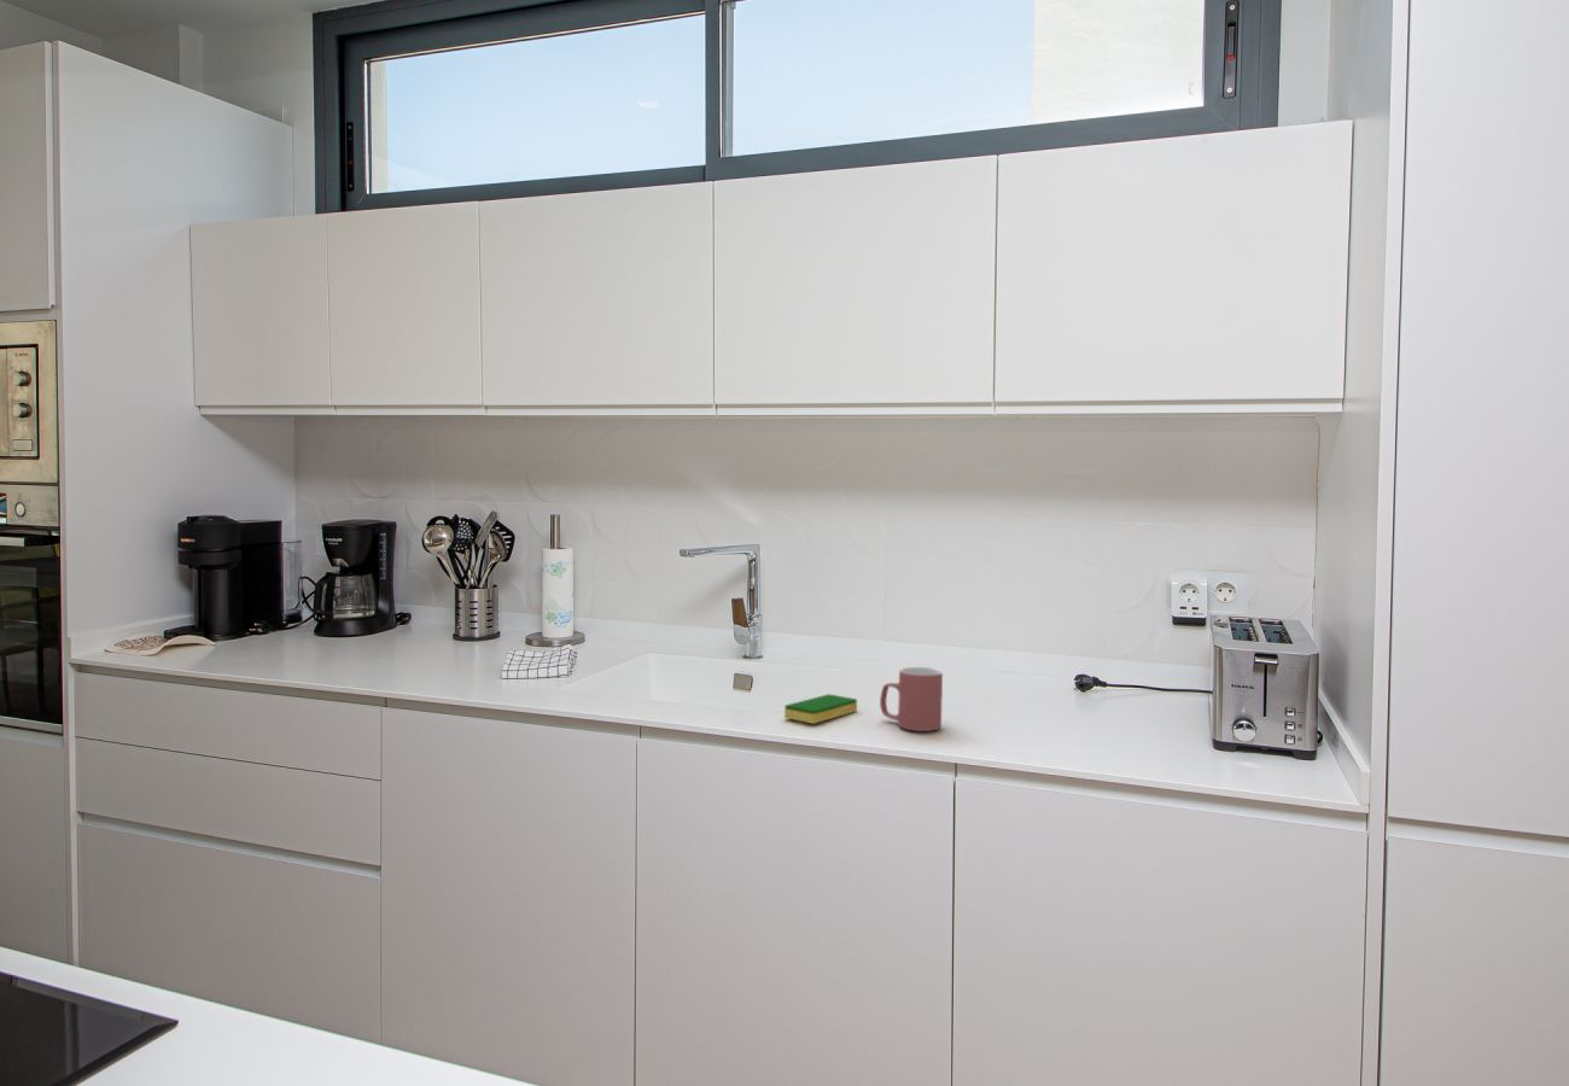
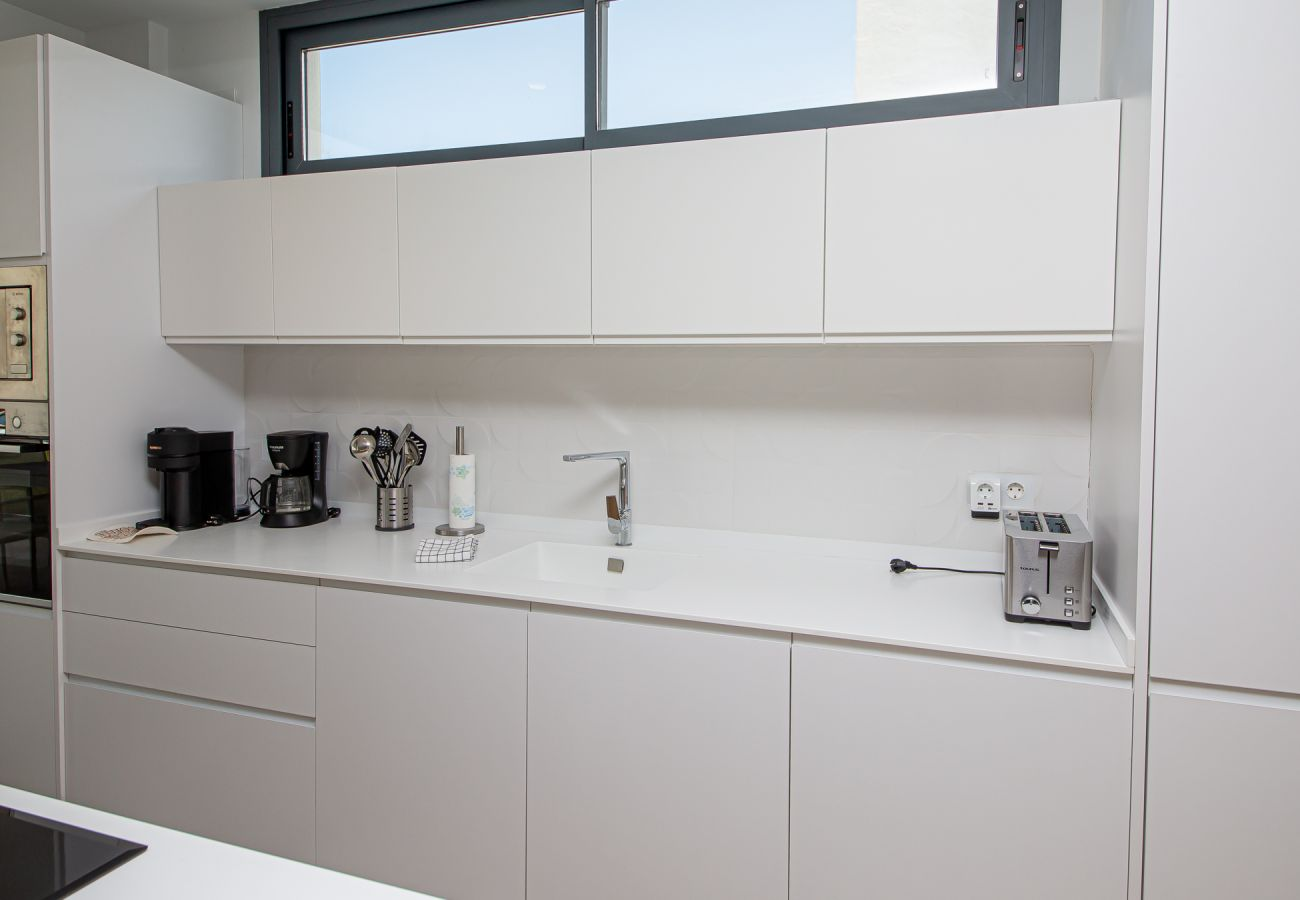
- mug (909, 696)
- dish sponge (821, 707)
